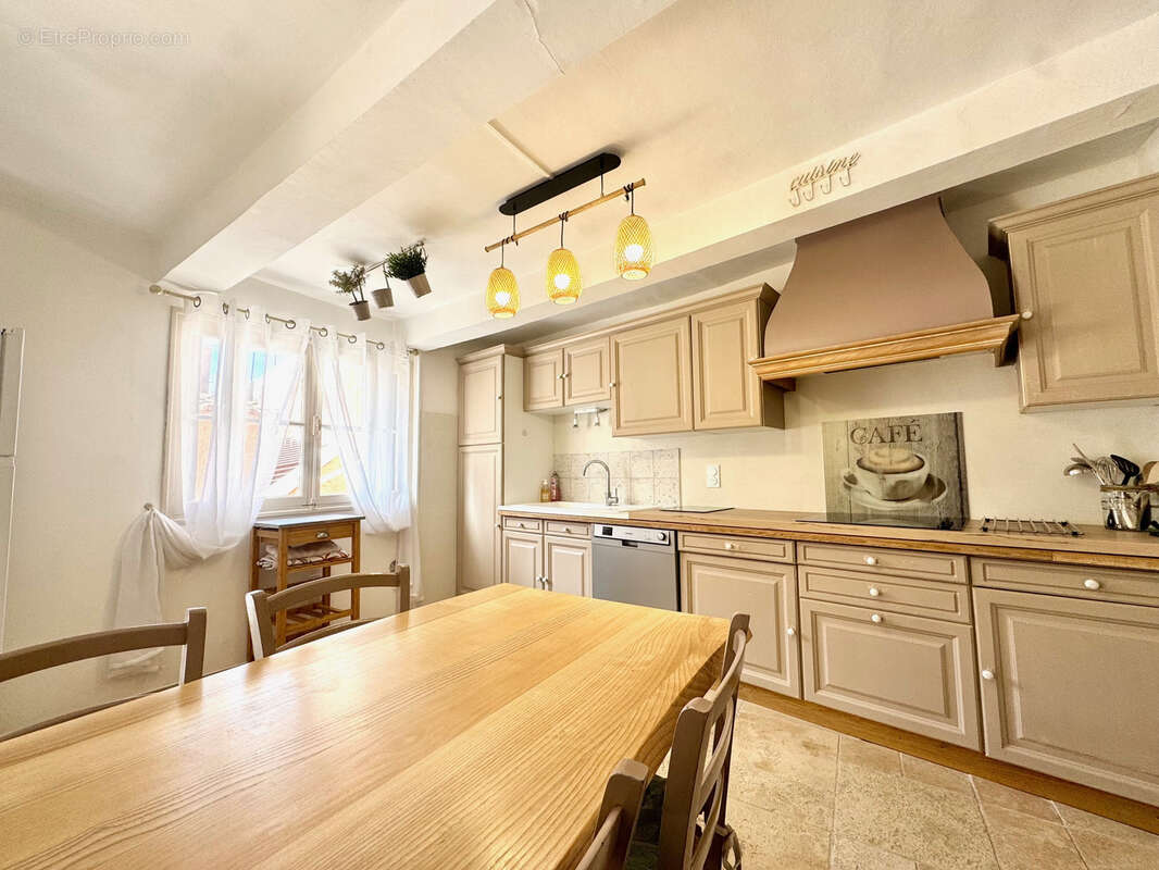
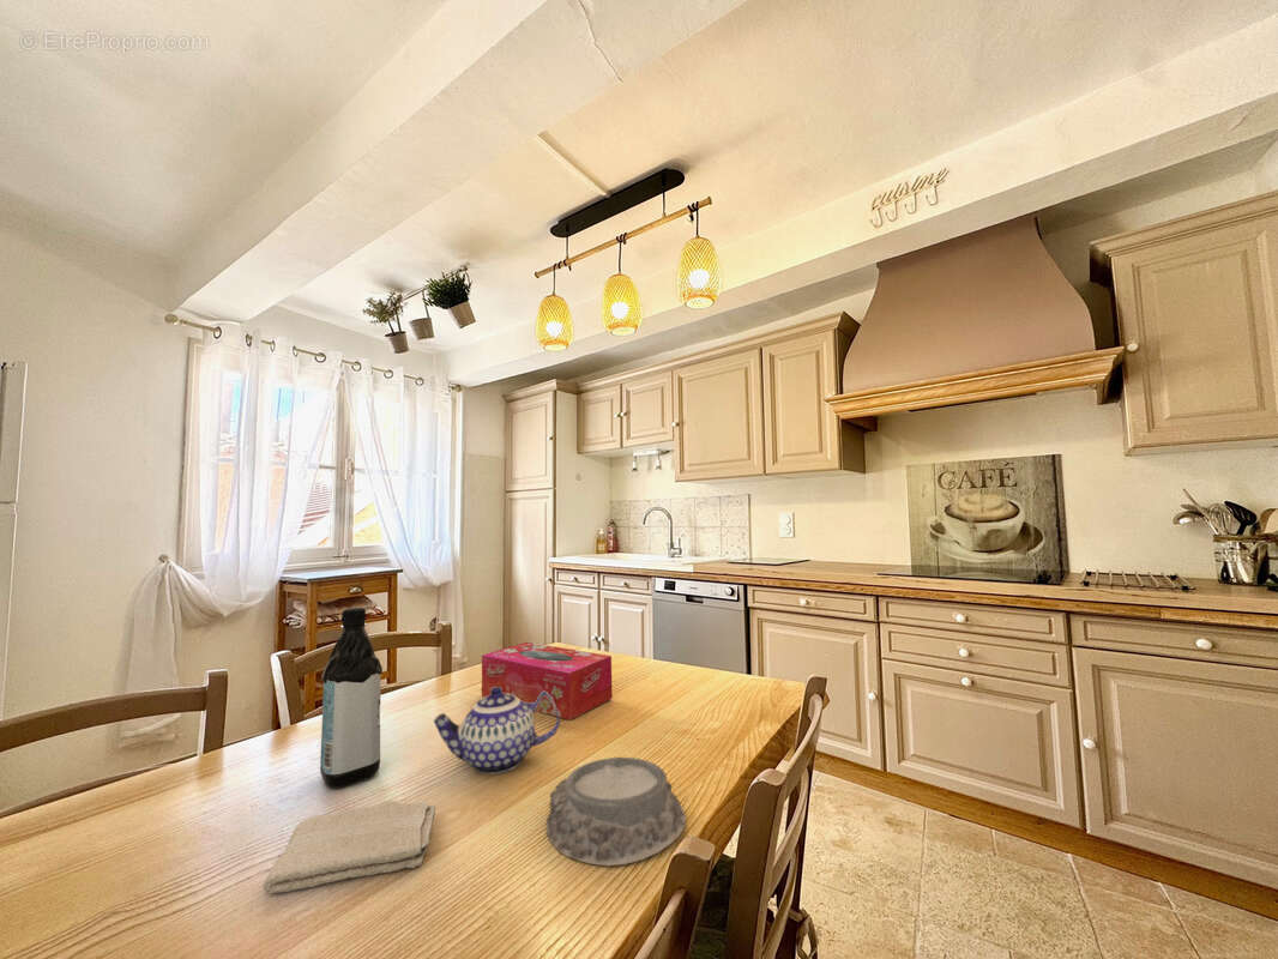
+ teapot (499, 723)
+ washcloth (358, 840)
+ water bottle (352, 690)
+ mortar (615, 797)
+ tissue box (545, 676)
